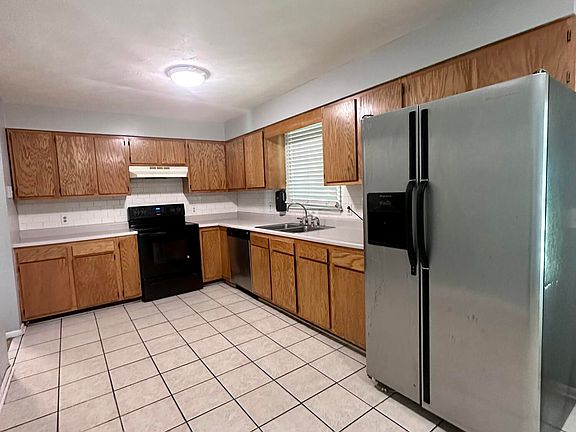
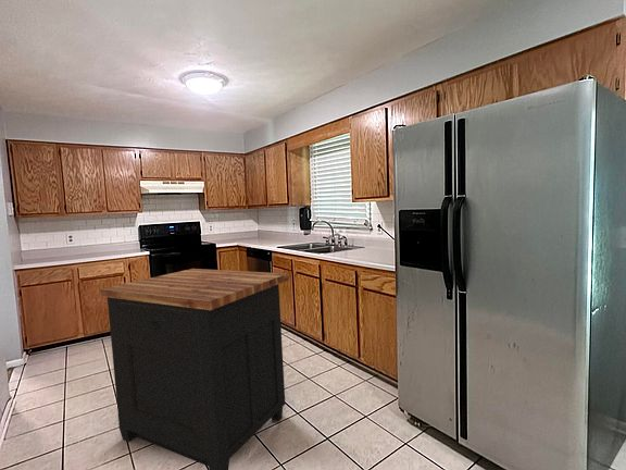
+ kitchen island (203, 354)
